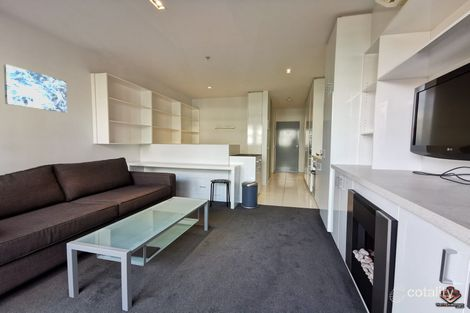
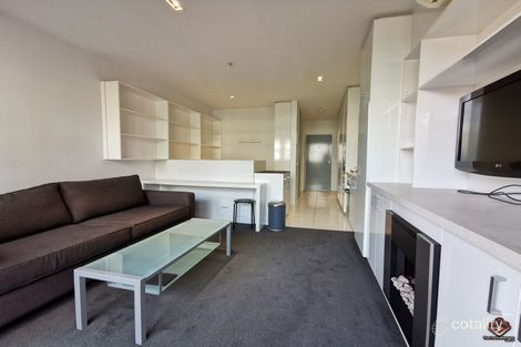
- wall art (38, 91)
